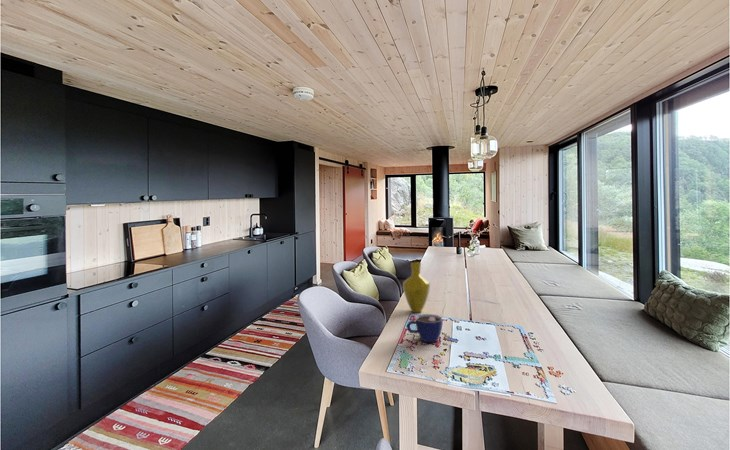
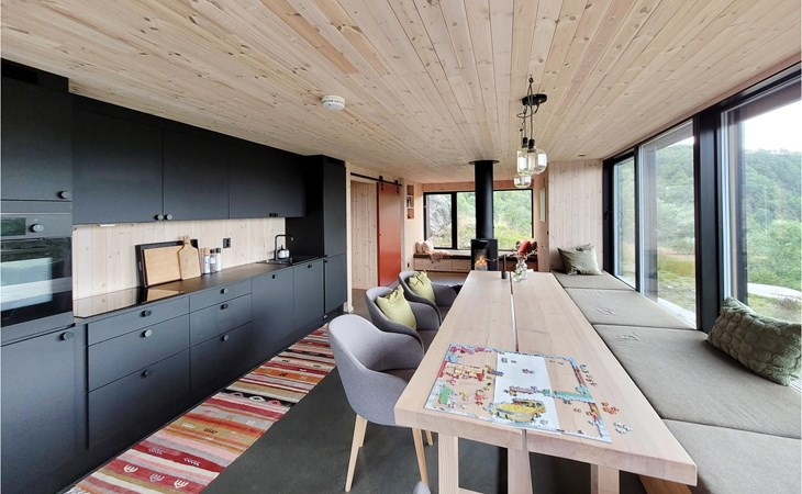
- vase (416, 286)
- cup (424, 328)
